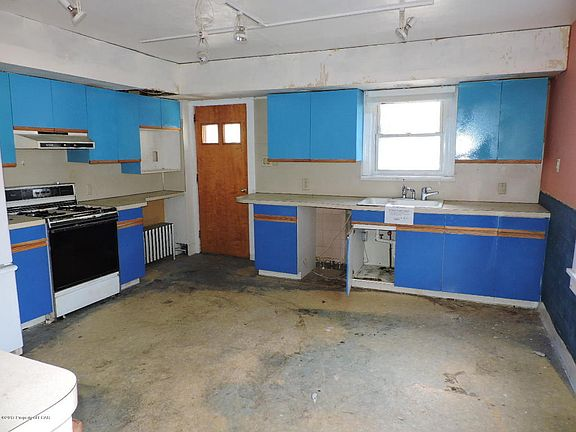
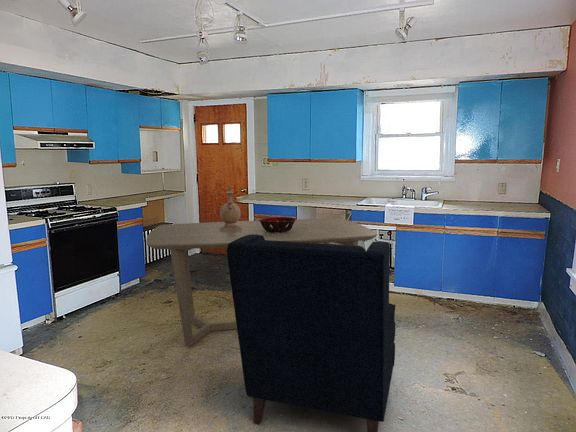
+ decorative bowl (277, 224)
+ vase (230, 205)
+ dining table (265, 239)
+ chair (324, 321)
